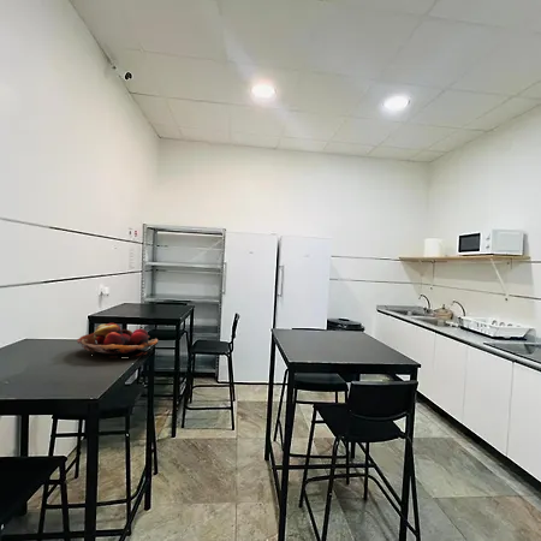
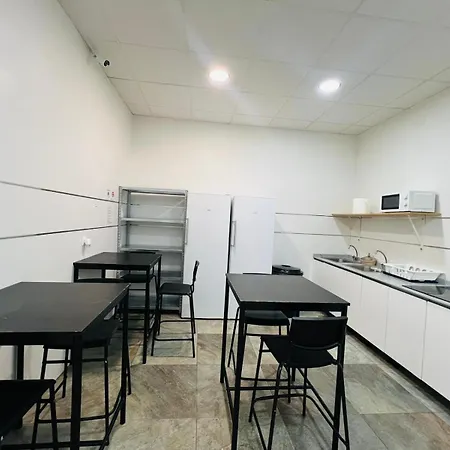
- fruit basket (117, 338)
